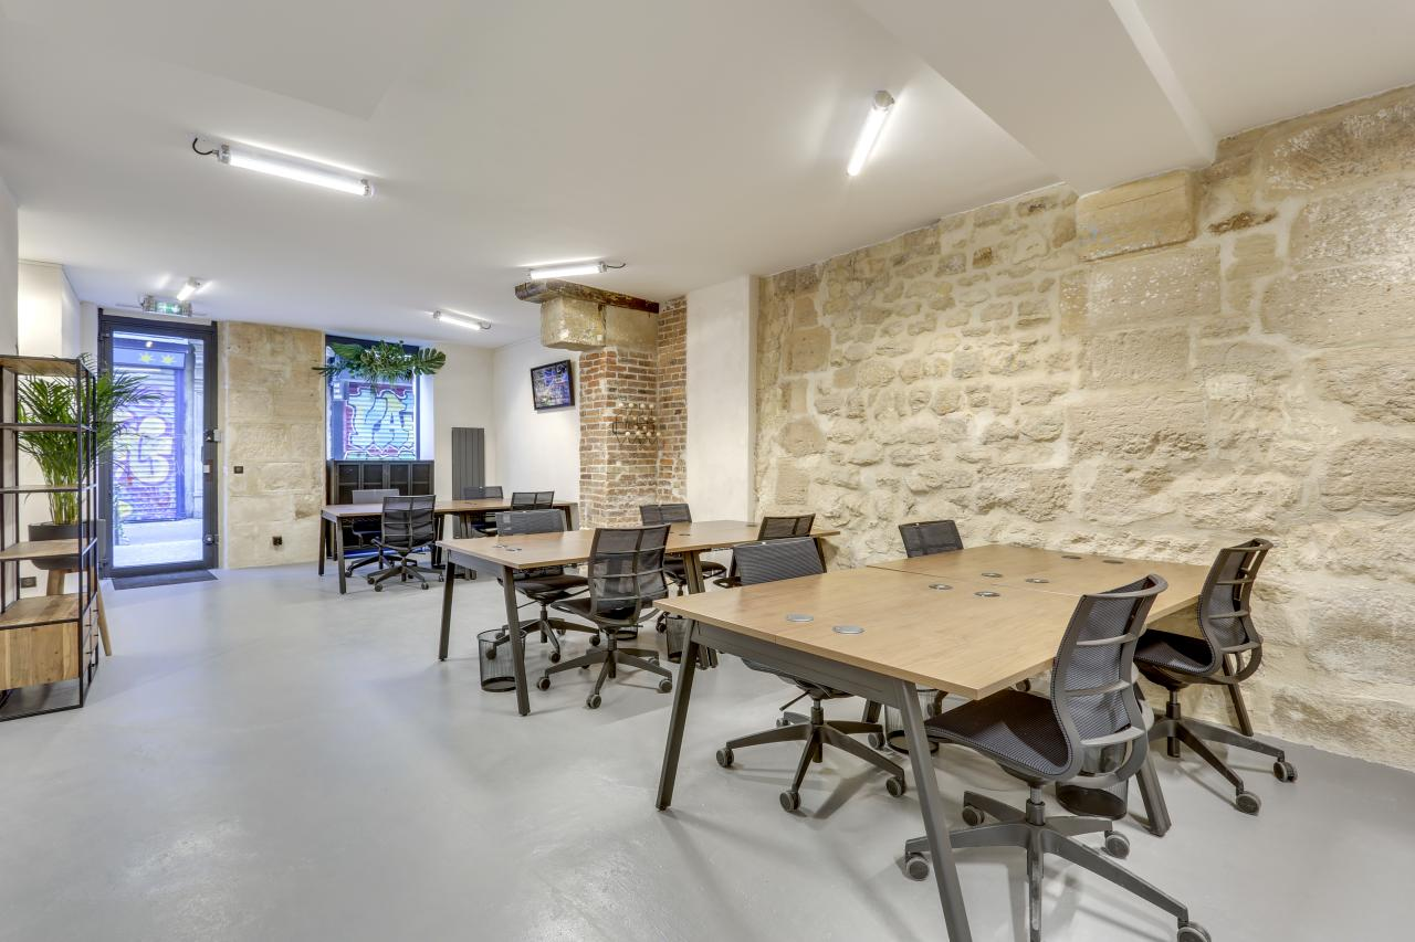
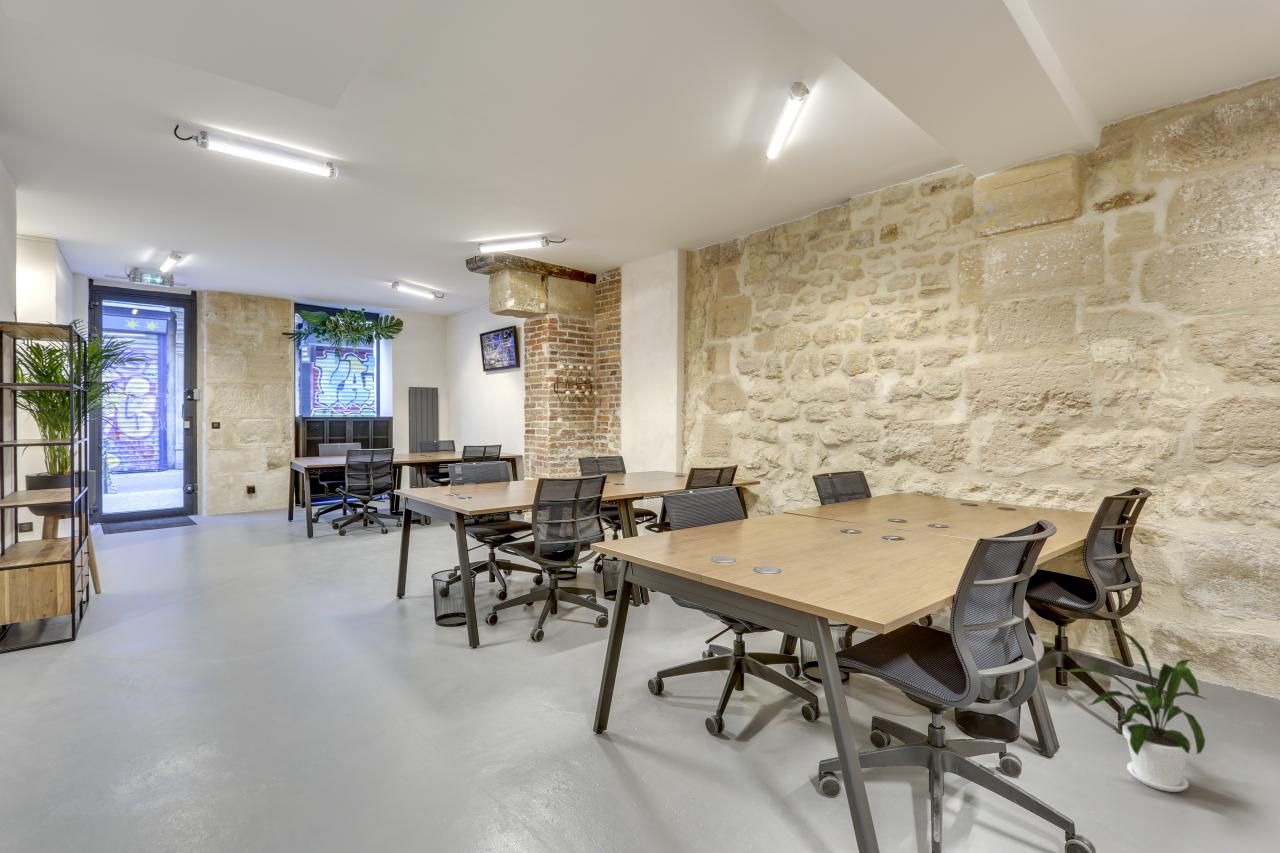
+ house plant (1150, 708)
